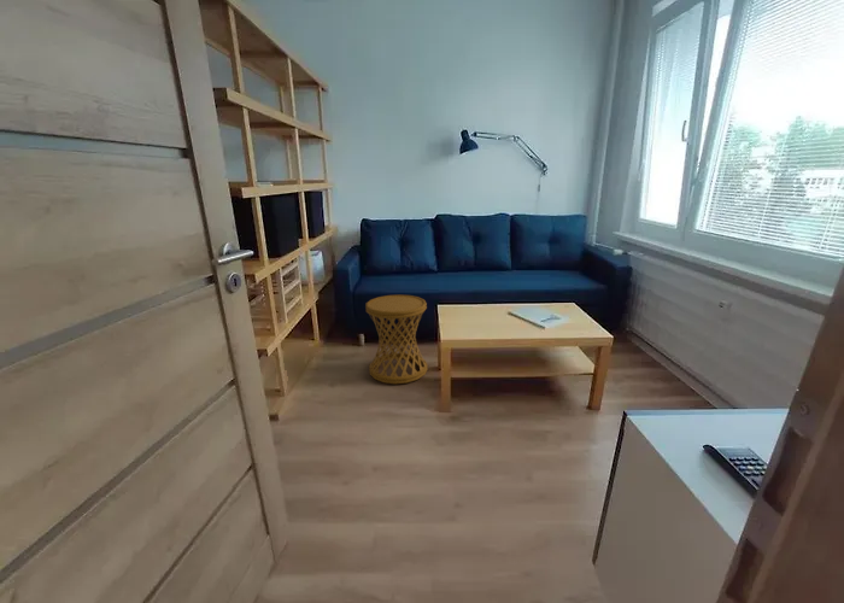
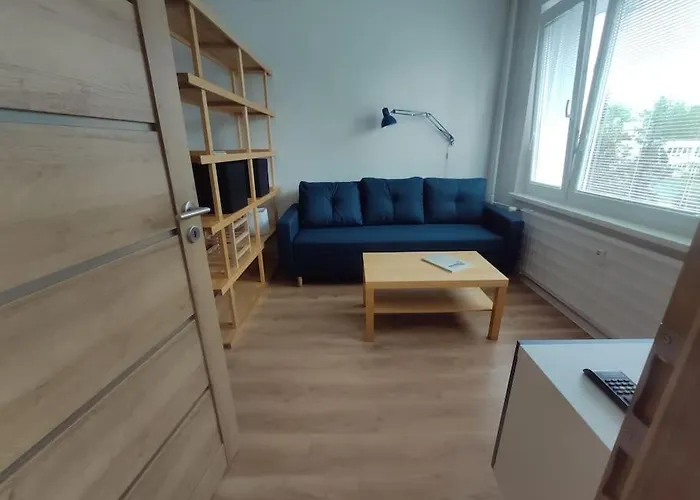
- side table (397, 338)
